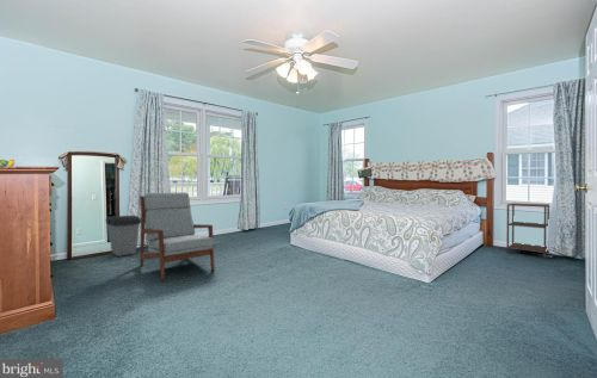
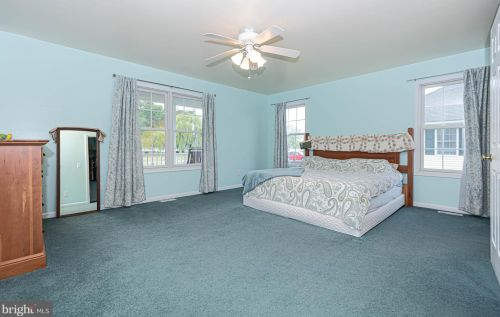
- side table (528, 225)
- trash can (123, 235)
- armchair (177, 230)
